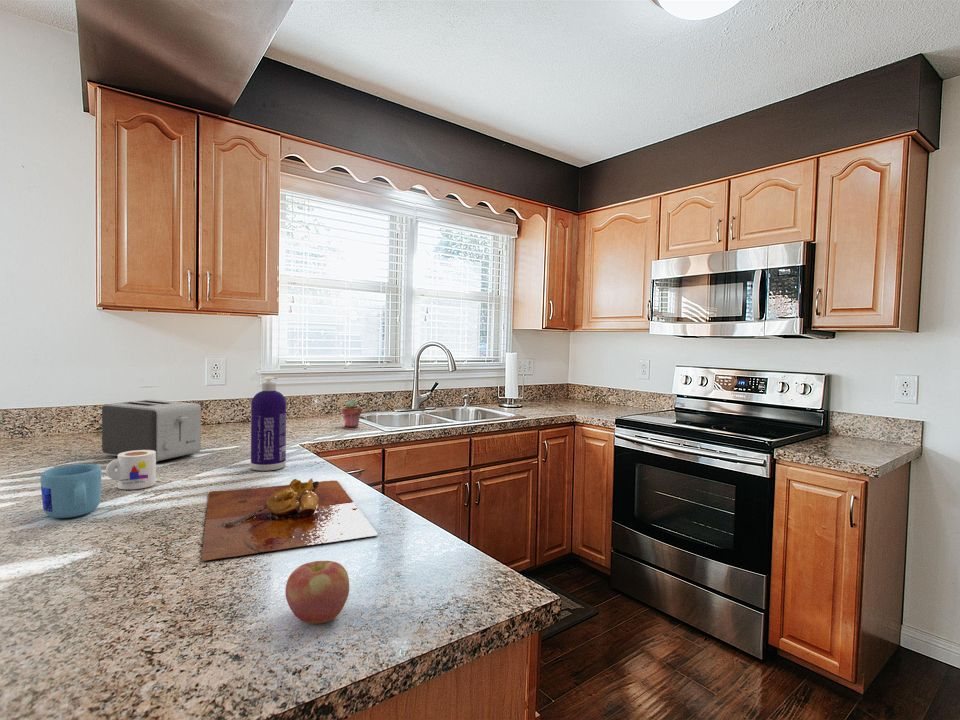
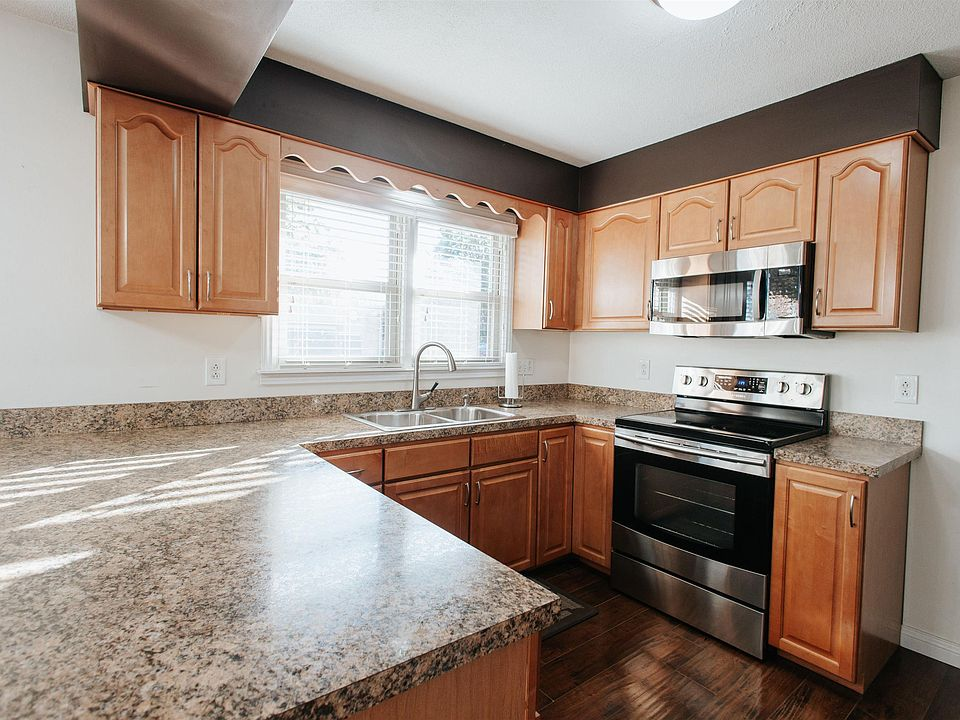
- potted succulent (351, 413)
- toaster (154, 429)
- spray bottle (268, 421)
- apple (318, 591)
- cutting board (284, 499)
- mug (72, 493)
- mug (131, 469)
